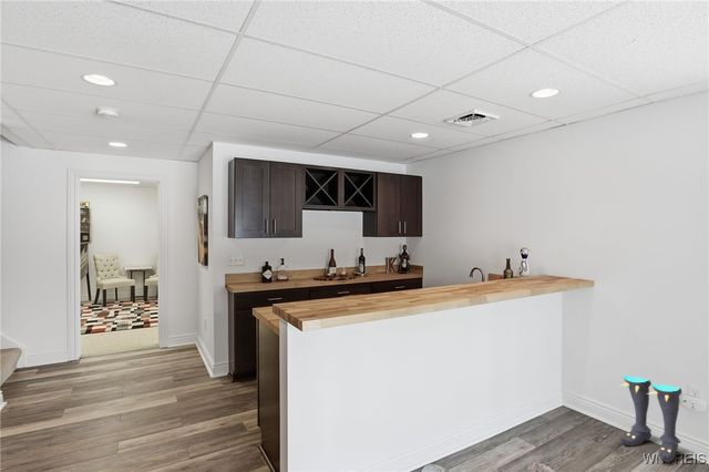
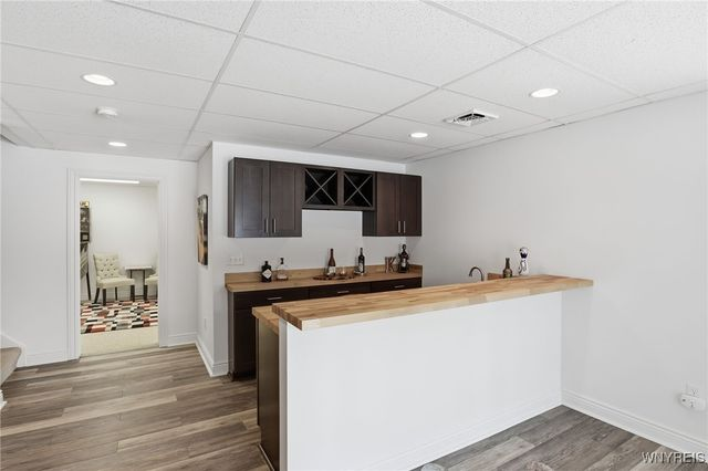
- boots (646, 414)
